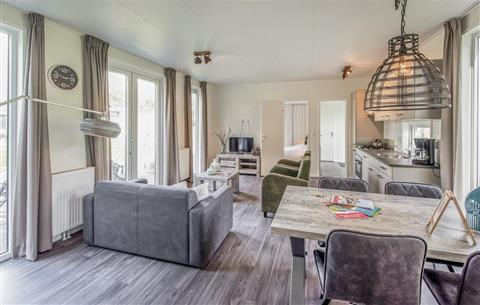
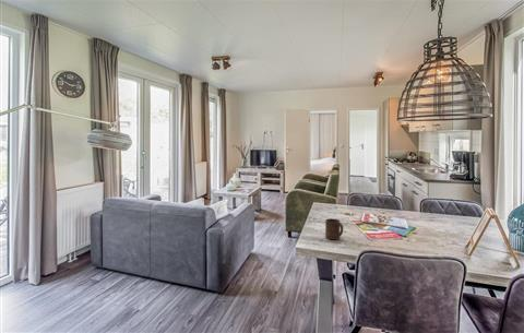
+ cup (334, 229)
